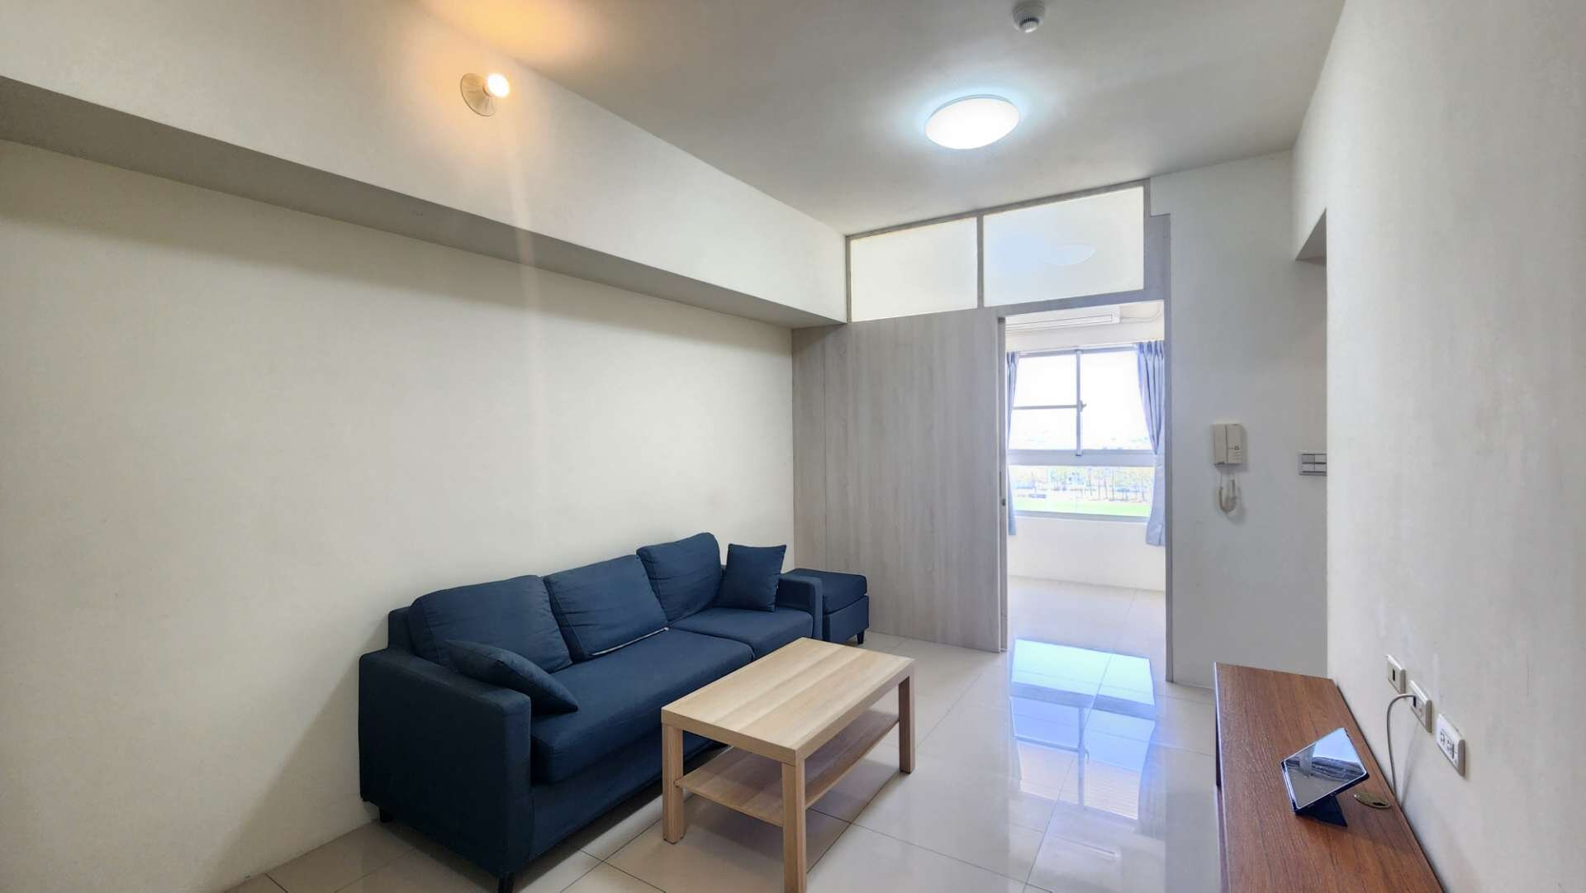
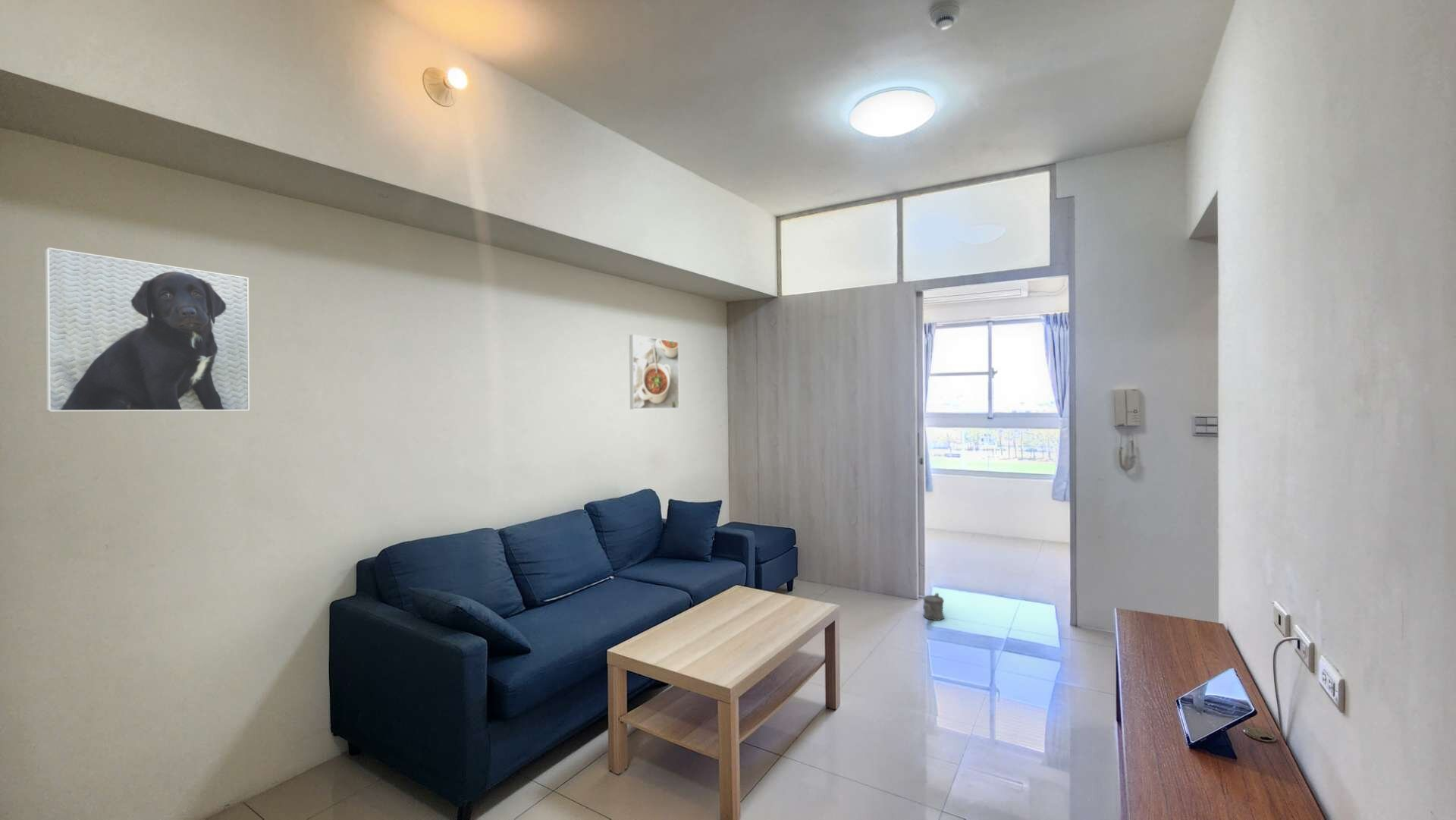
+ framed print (157, 338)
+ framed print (655, 373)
+ watering can (932, 608)
